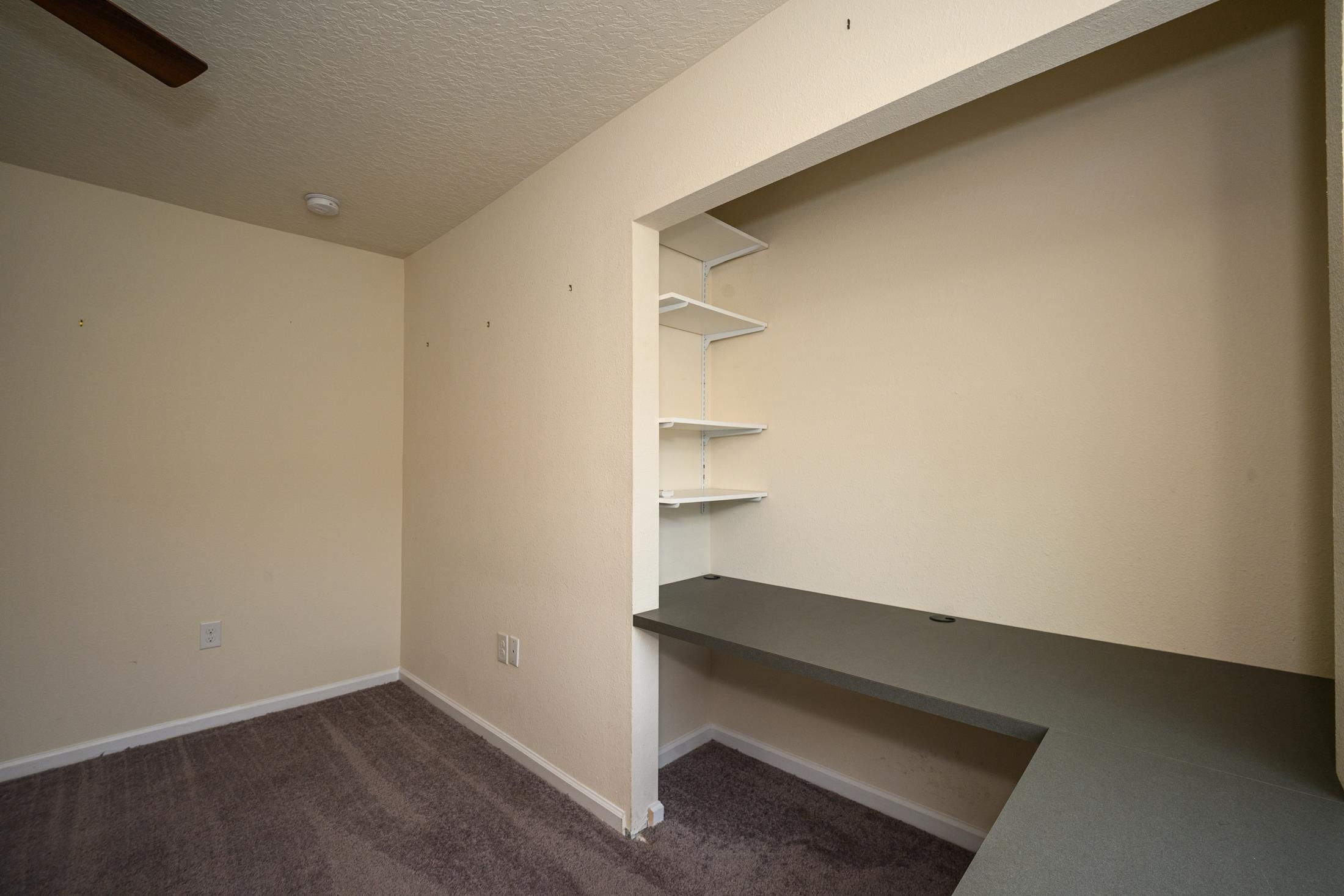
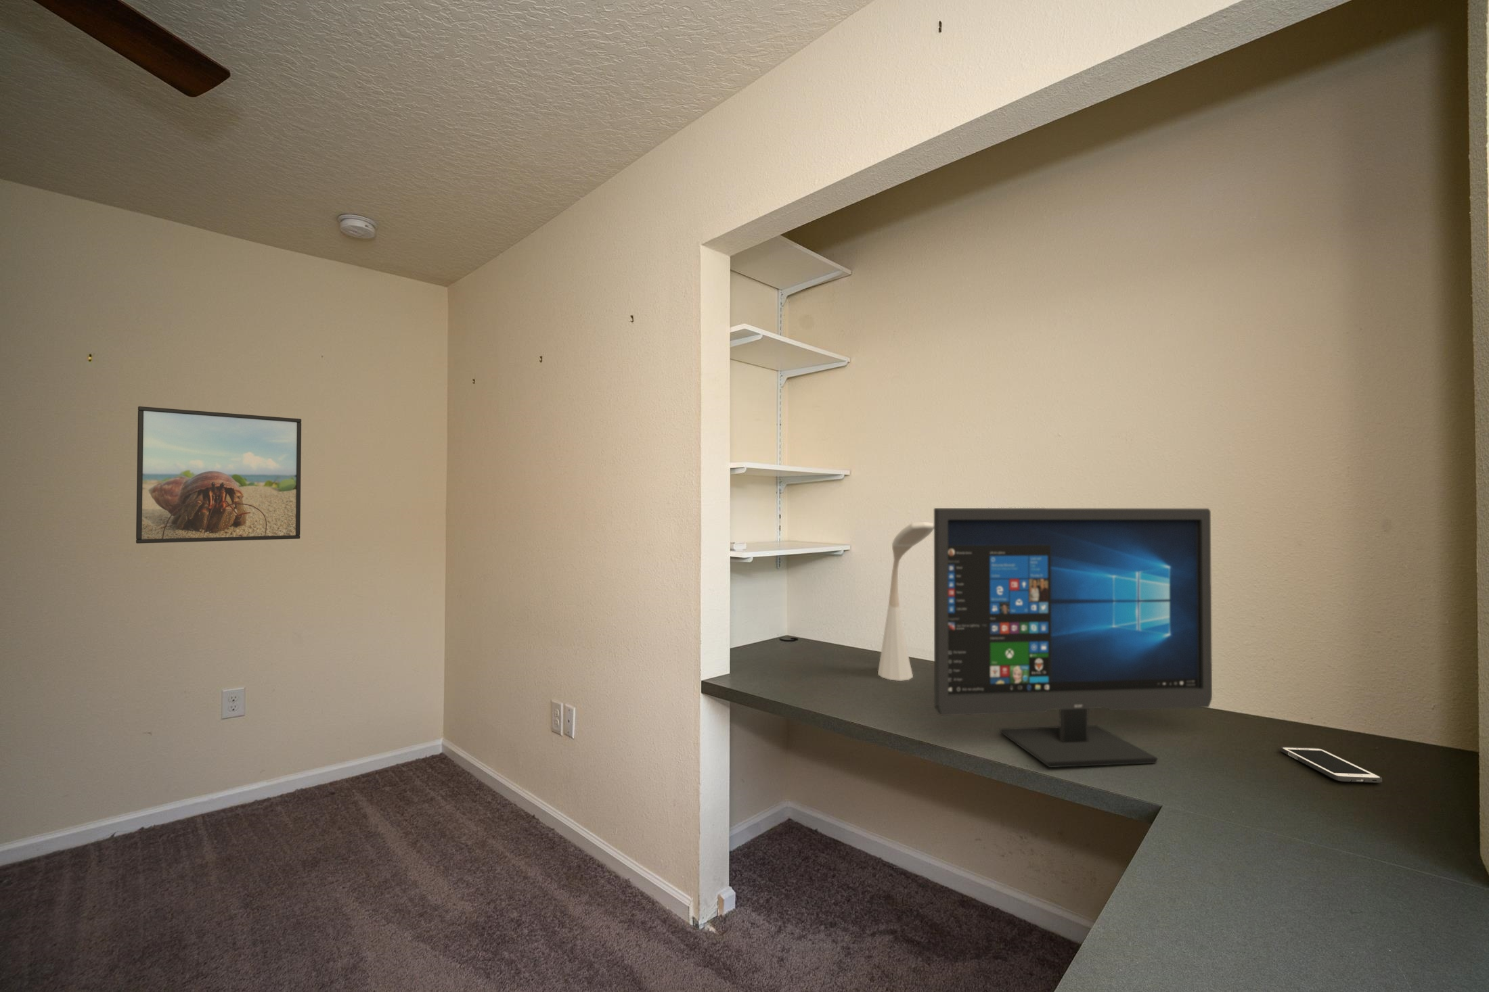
+ computer monitor (1075, 627)
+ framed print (224, 477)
+ desk lamp (898, 603)
+ cell phone (1328, 764)
